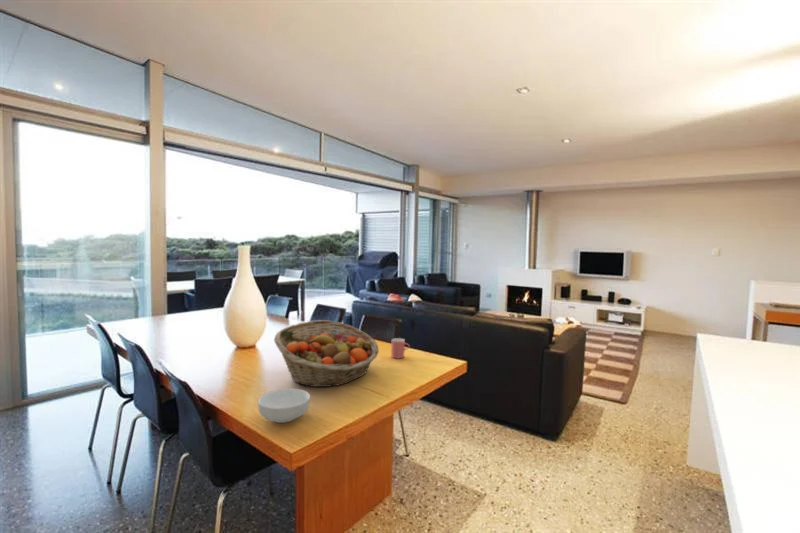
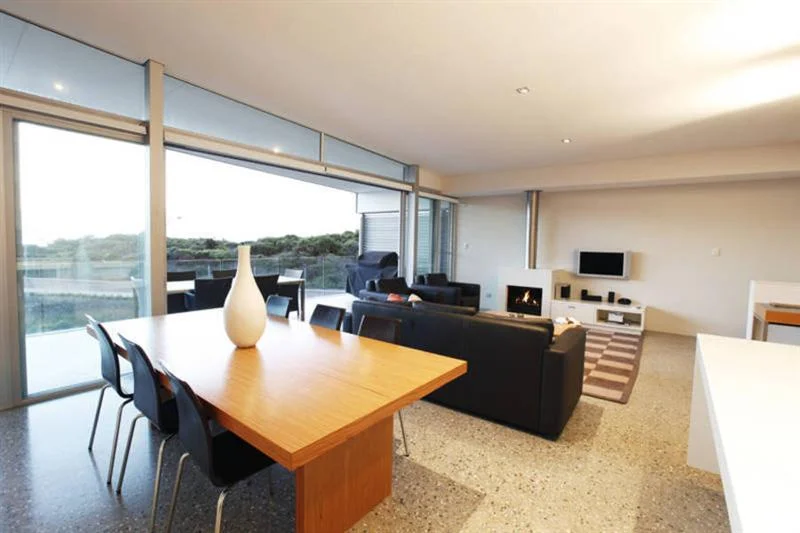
- cereal bowl (284, 407)
- cup (400, 348)
- fruit basket (328, 350)
